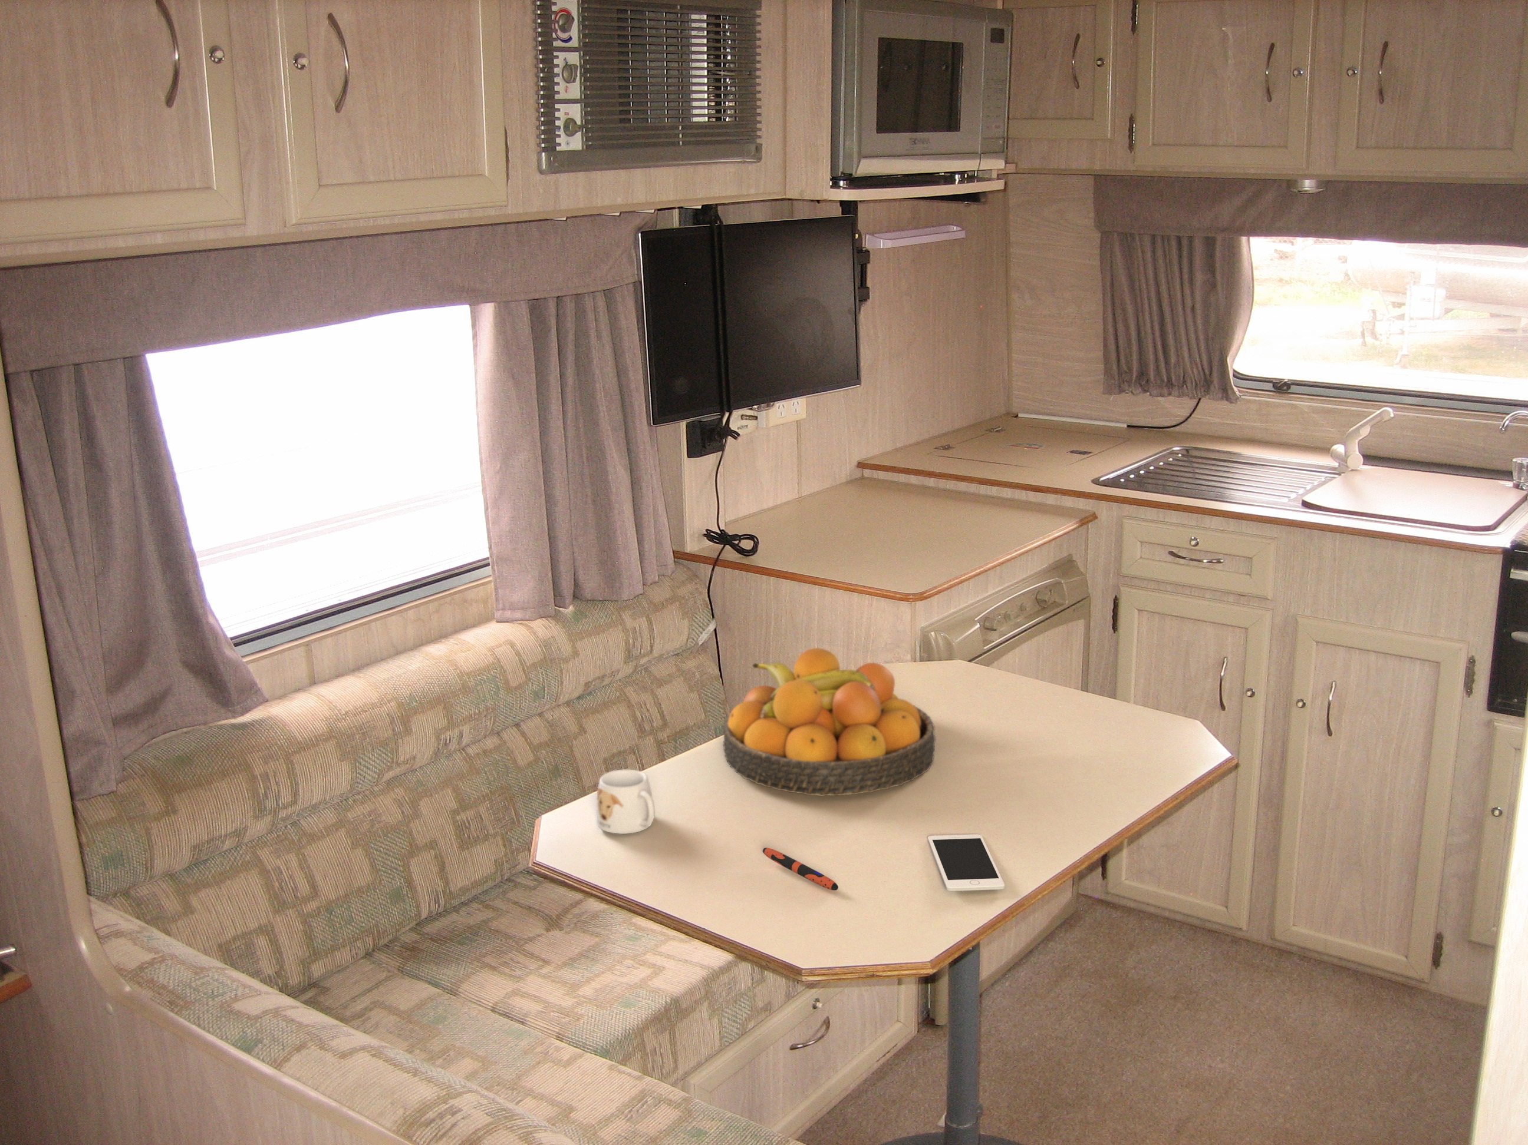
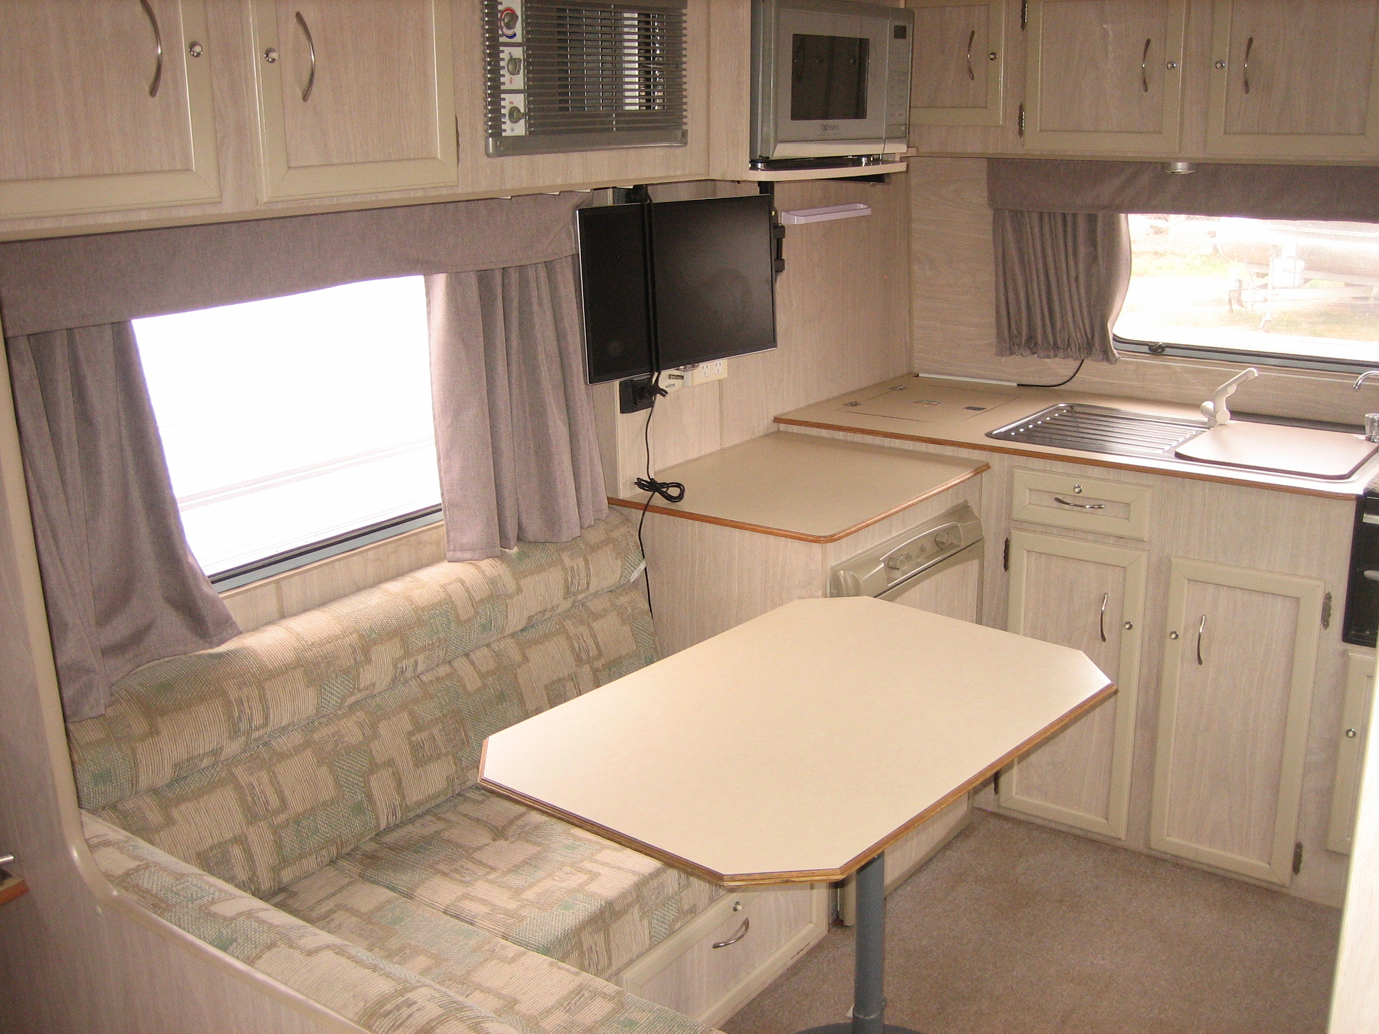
- mug (630, 803)
- cell phone (965, 861)
- pen (799, 868)
- fruit bowl (828, 710)
